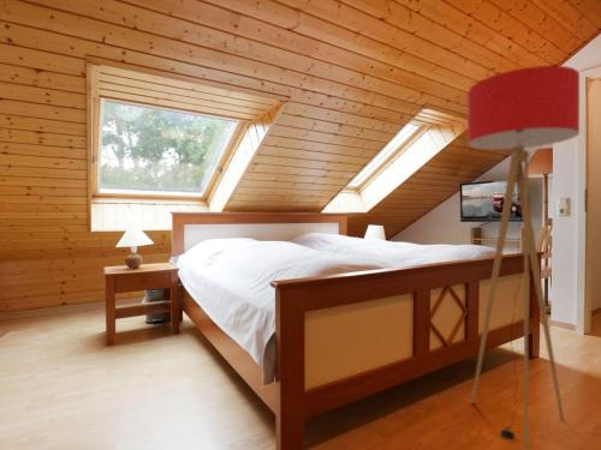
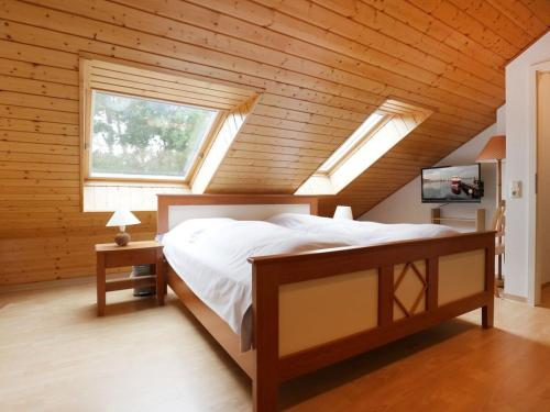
- floor lamp (518, 254)
